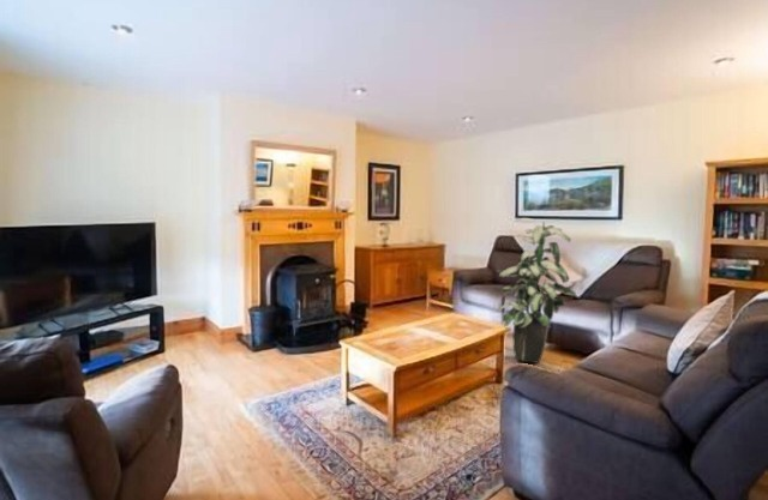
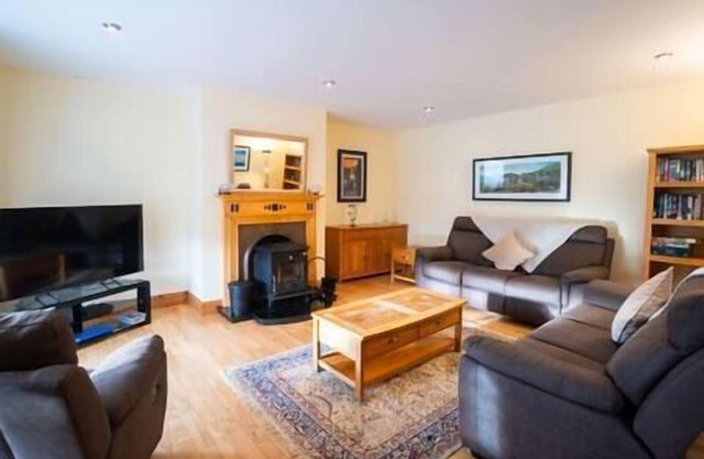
- indoor plant (532, 289)
